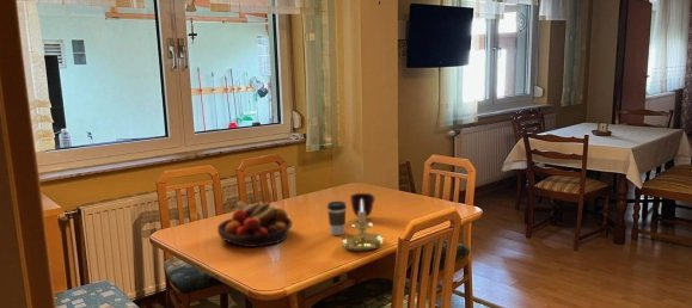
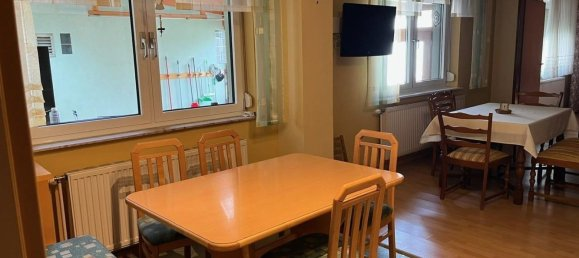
- coffee cup (337, 217)
- fruit bowl (253, 221)
- candle holder (360, 222)
- mug (365, 205)
